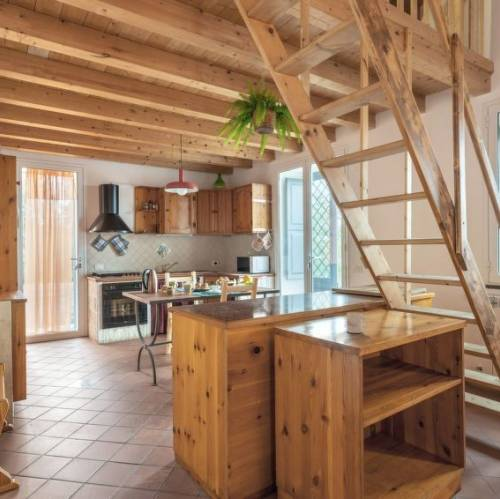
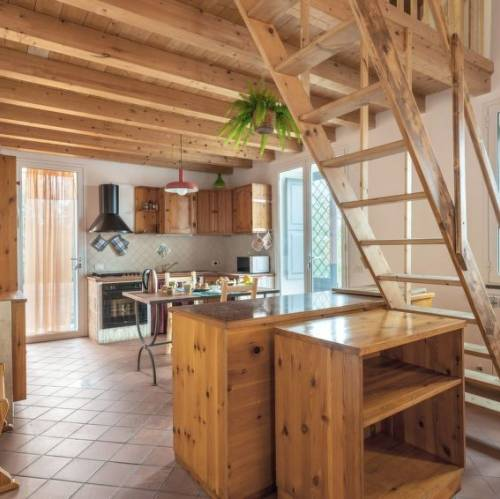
- mug (357, 322)
